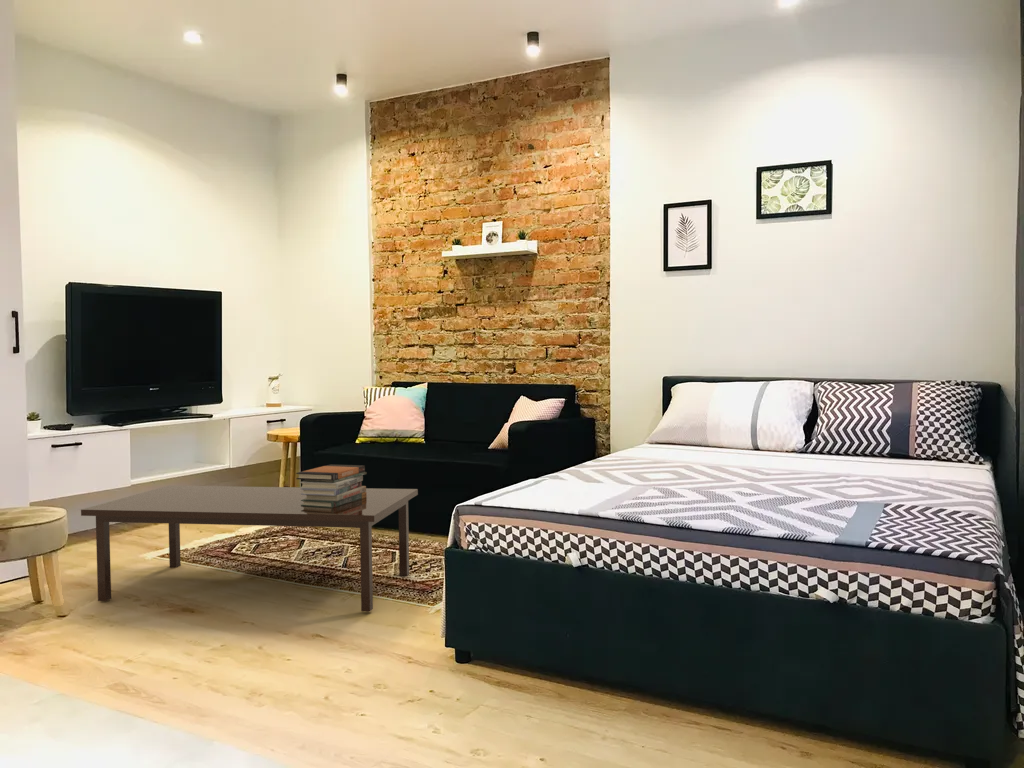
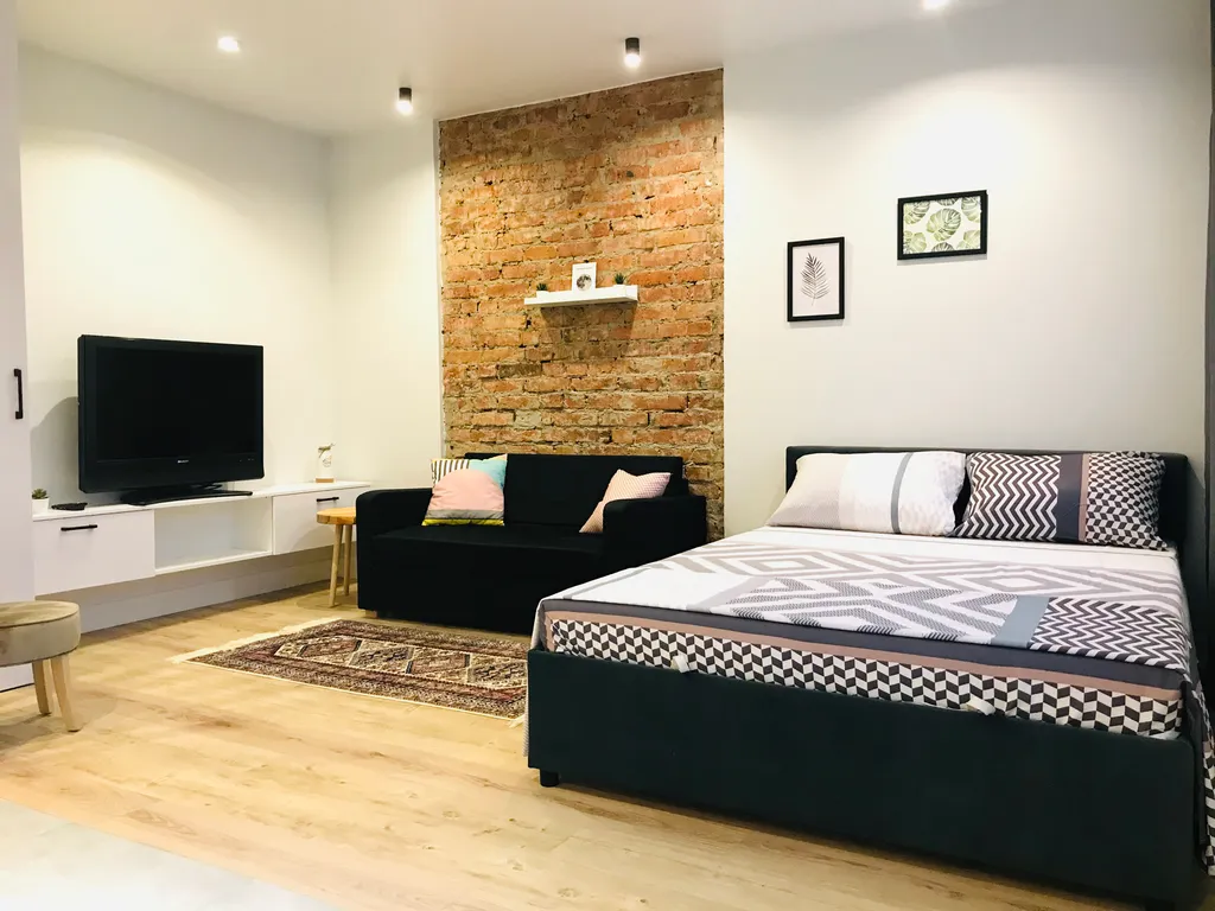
- coffee table (267, 525)
- book stack (332, 485)
